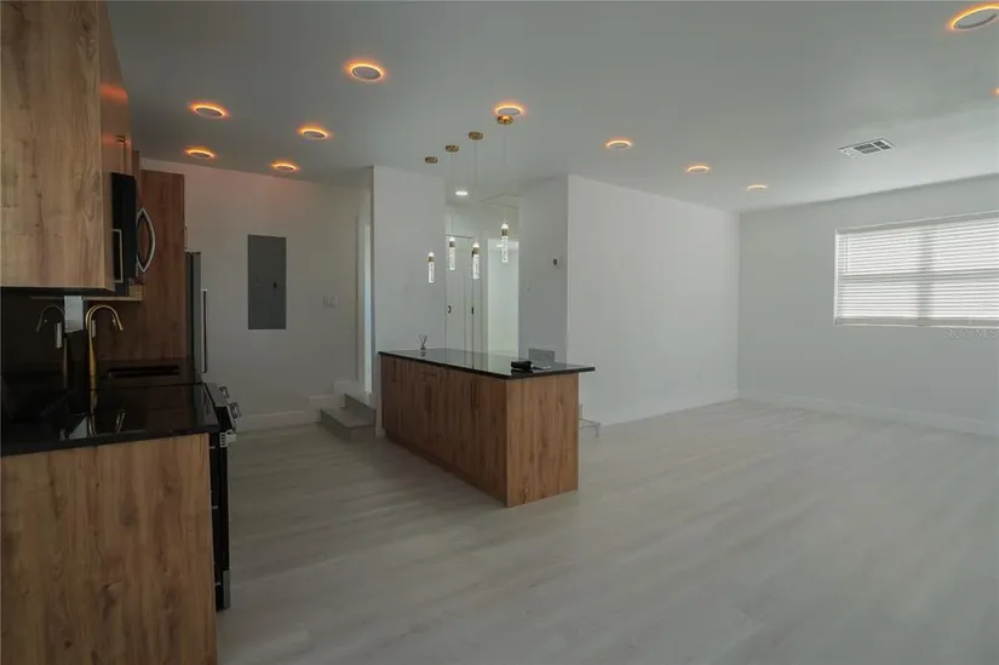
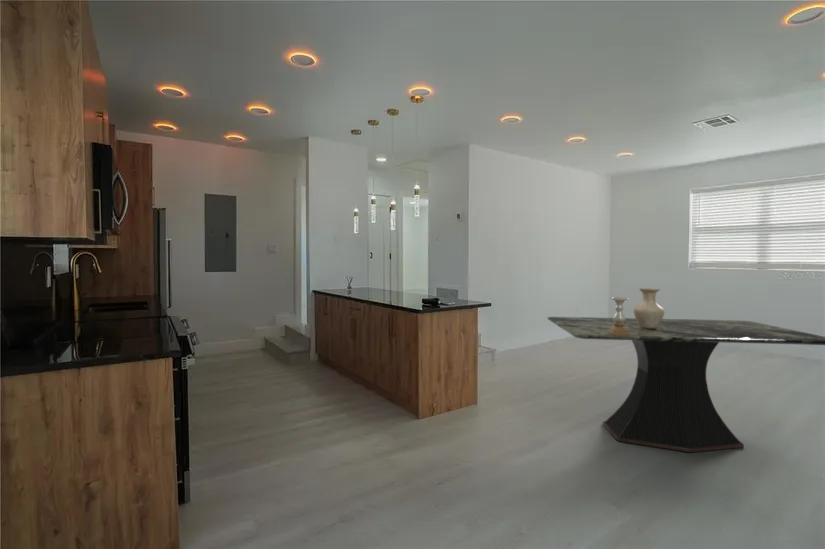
+ vase (648, 308)
+ dining table (669, 381)
+ candle holder (619, 316)
